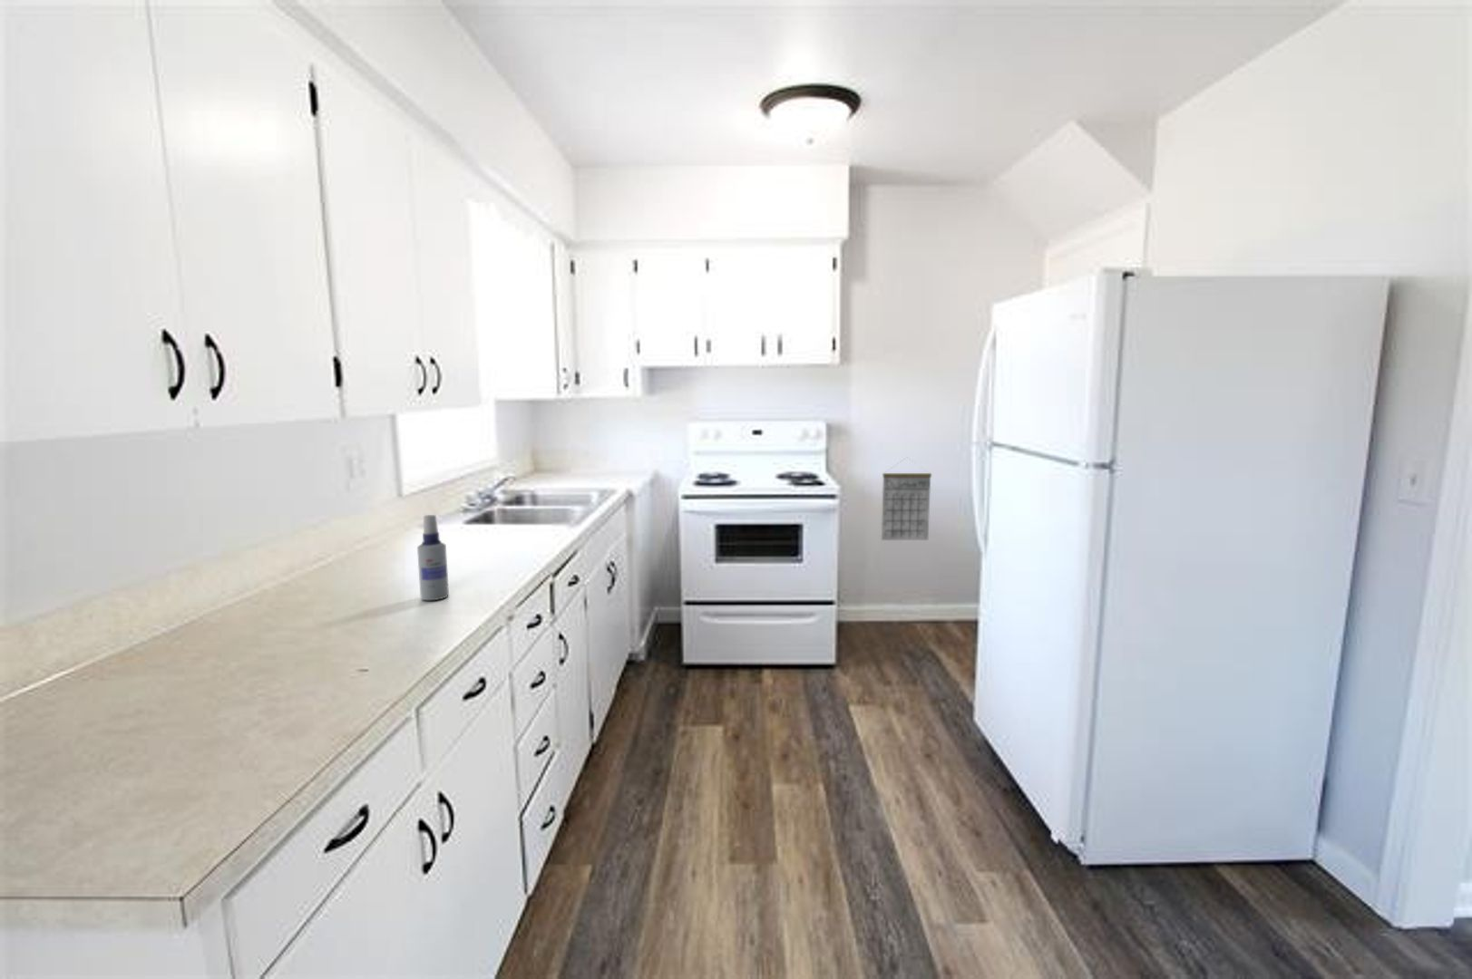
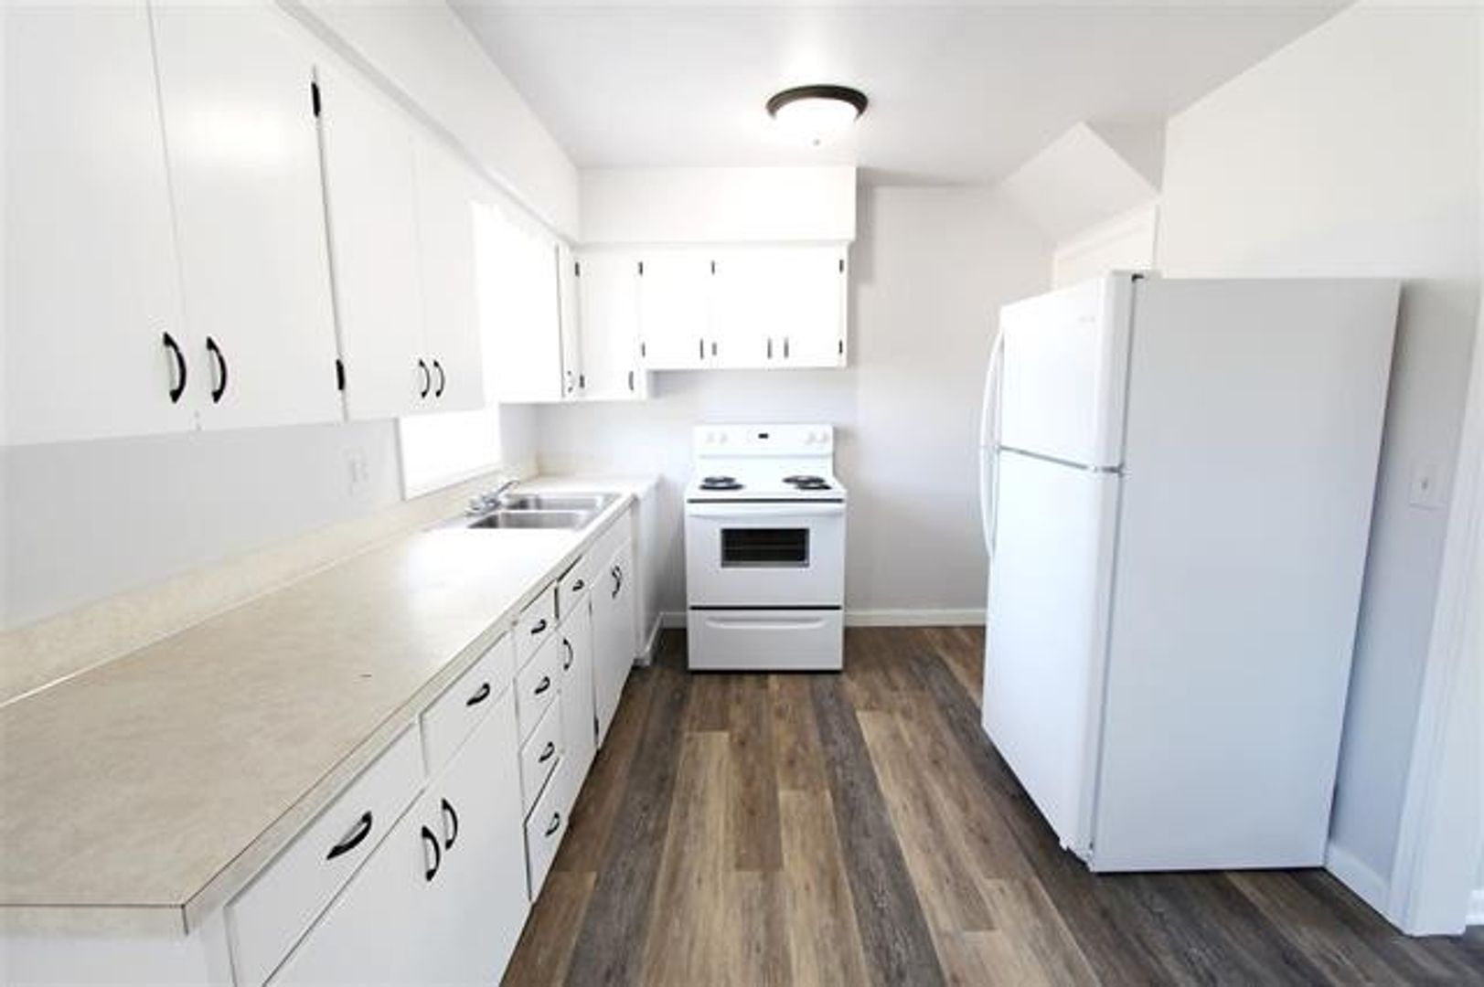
- calendar (906, 498)
- spray bottle (432, 556)
